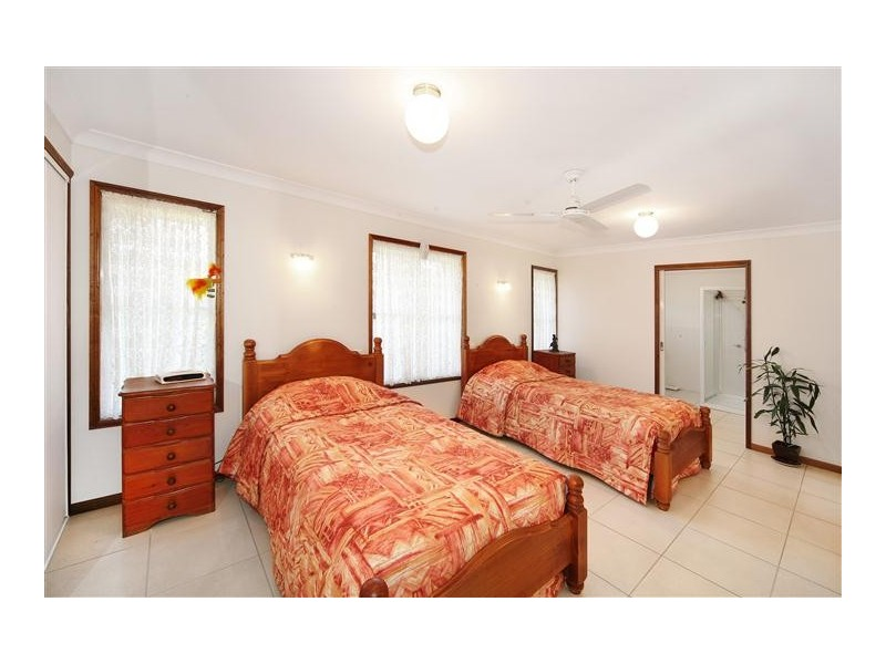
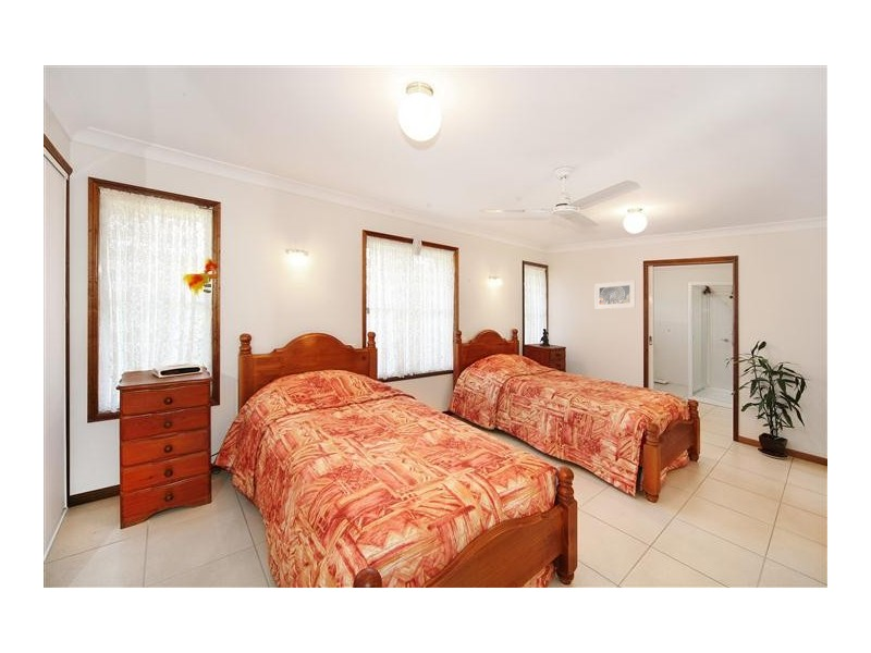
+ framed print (614, 295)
